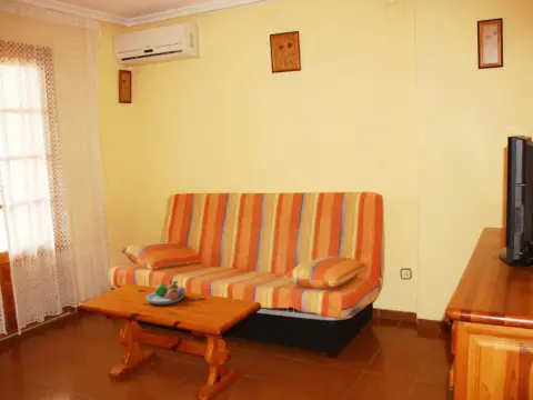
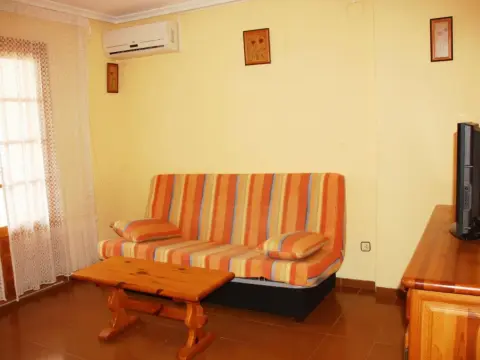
- fruit bowl (165, 291)
